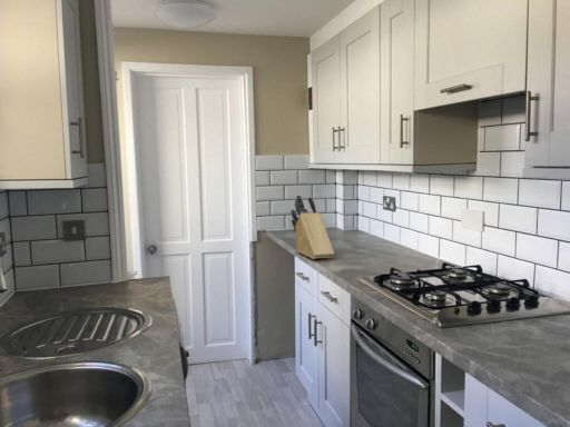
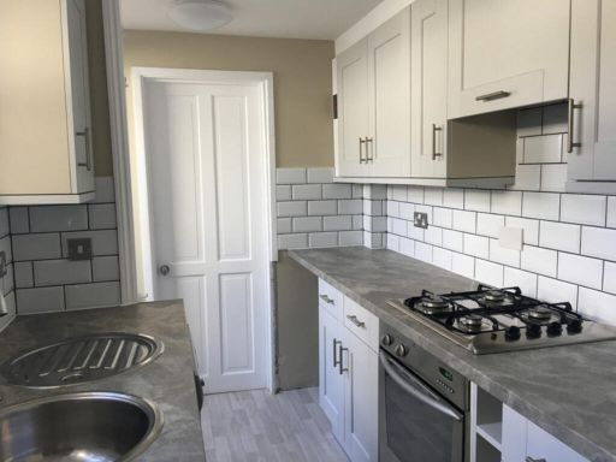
- knife block (311, 225)
